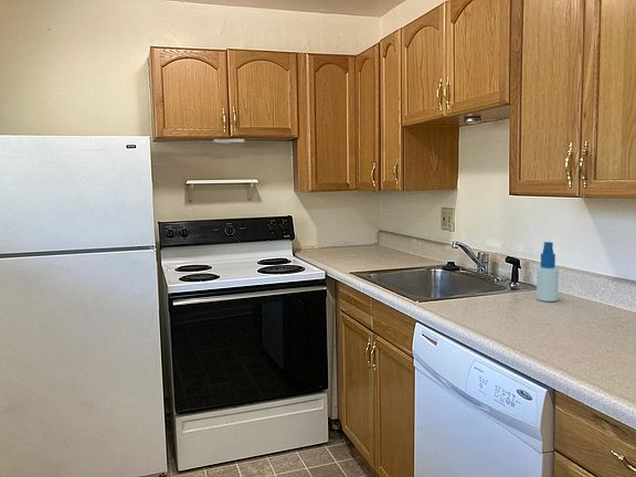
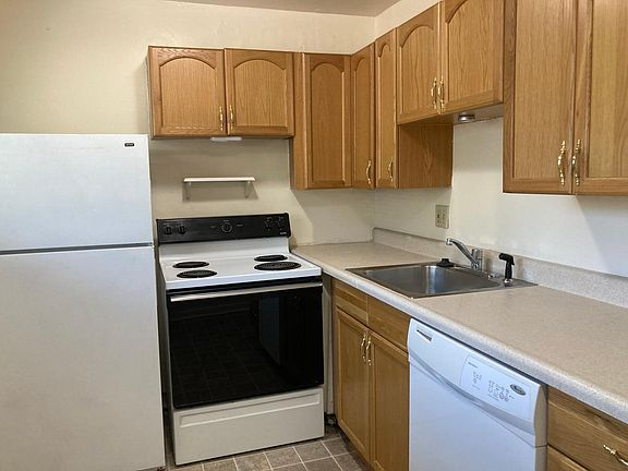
- spray bottle (548, 271)
